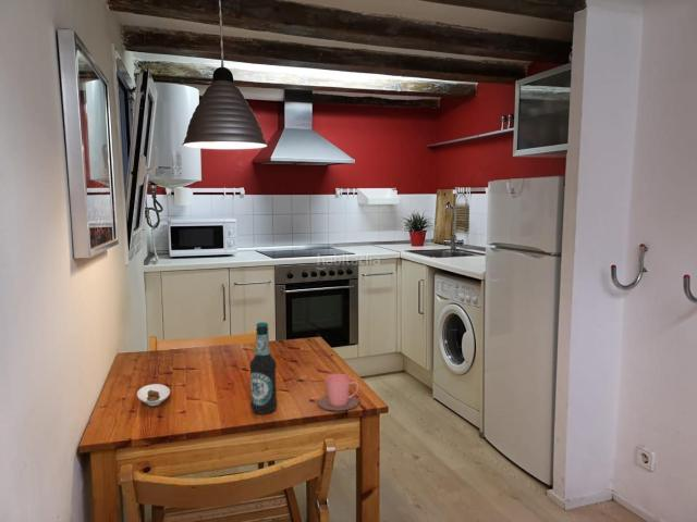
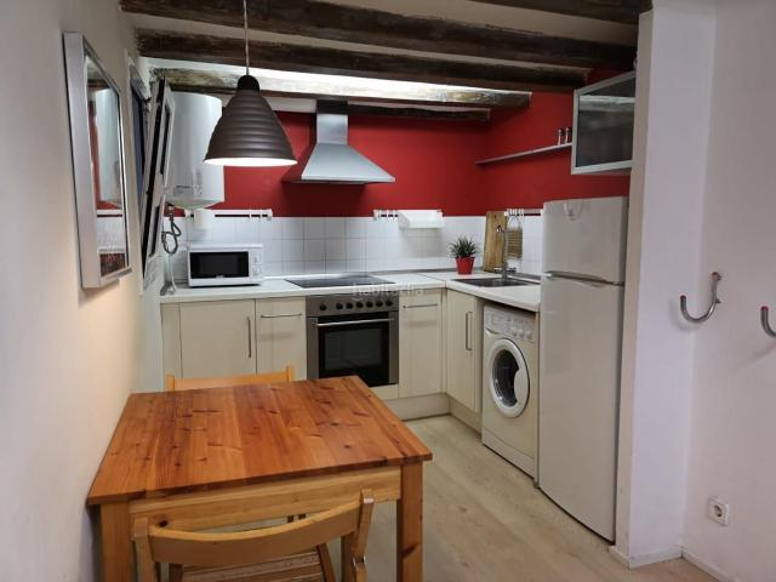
- cup (338, 390)
- saucer (154, 396)
- bottle (262, 366)
